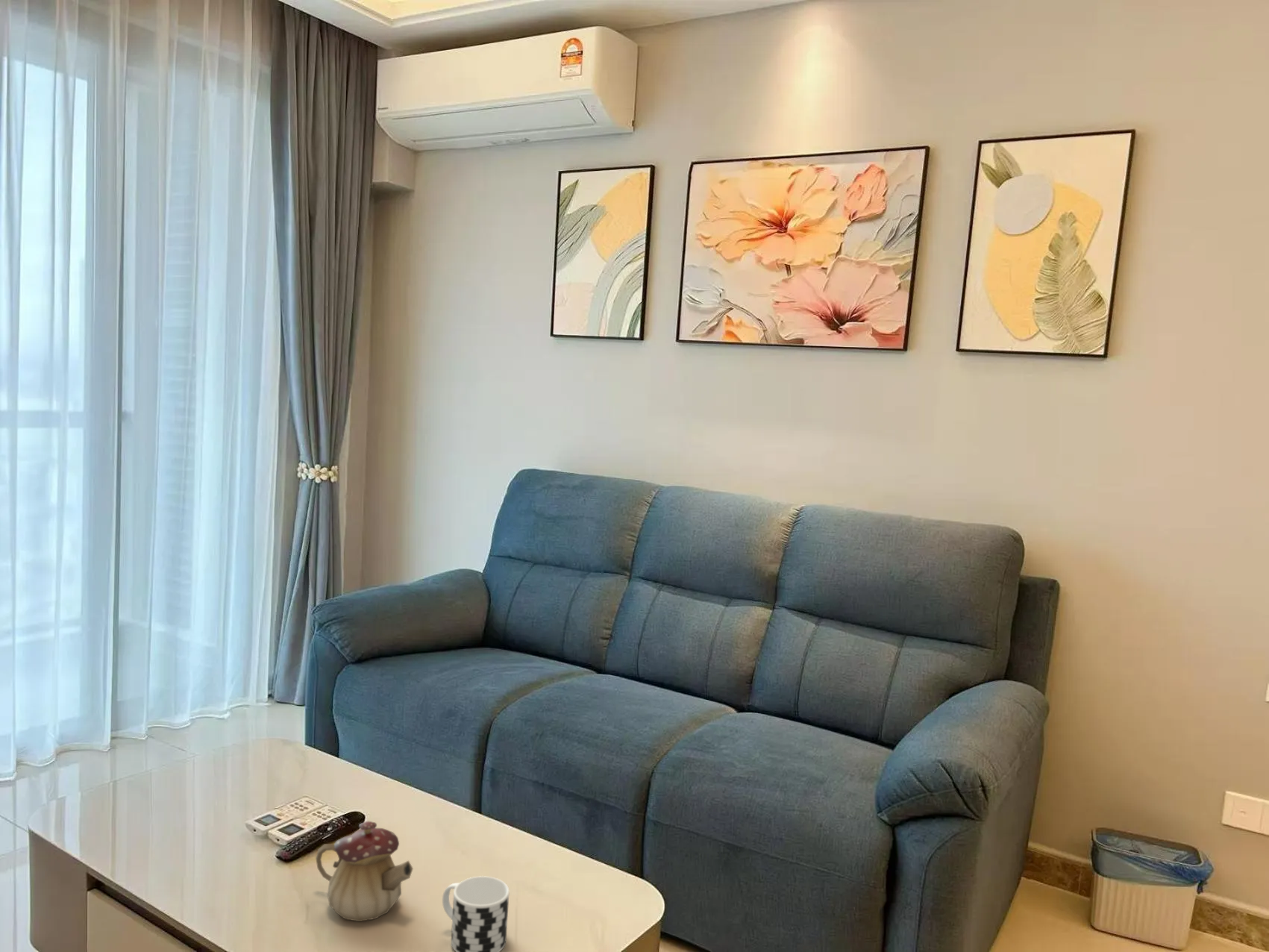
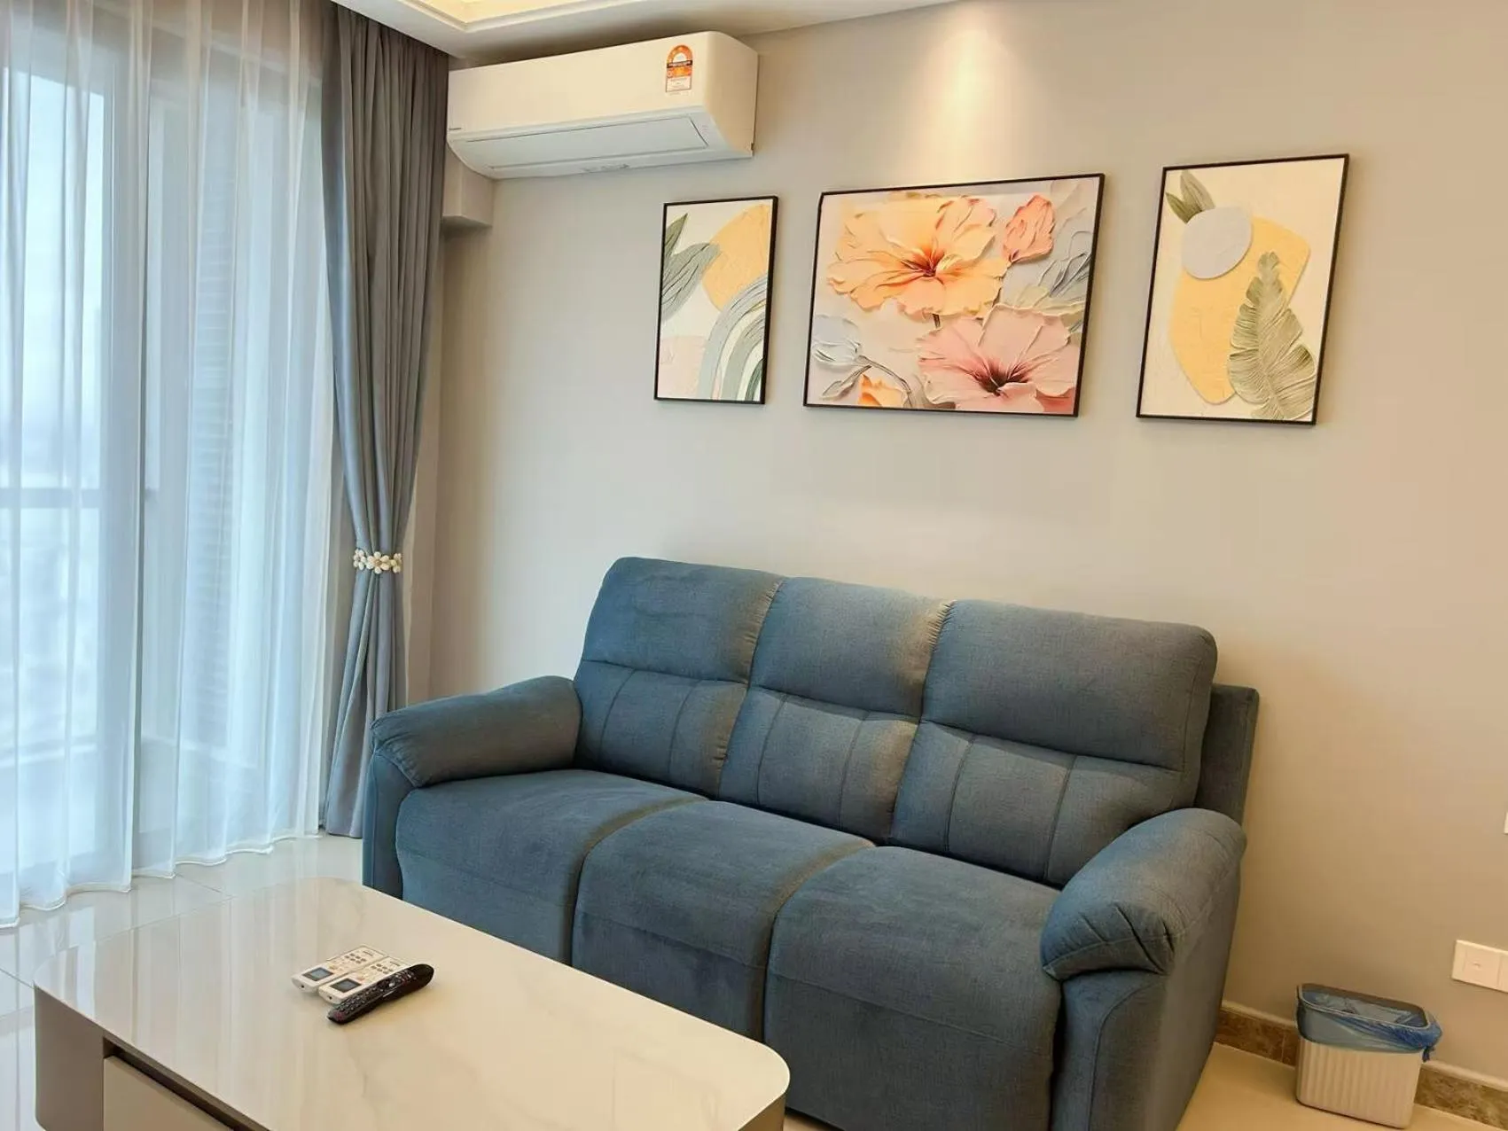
- cup (472, 913)
- teapot (362, 862)
